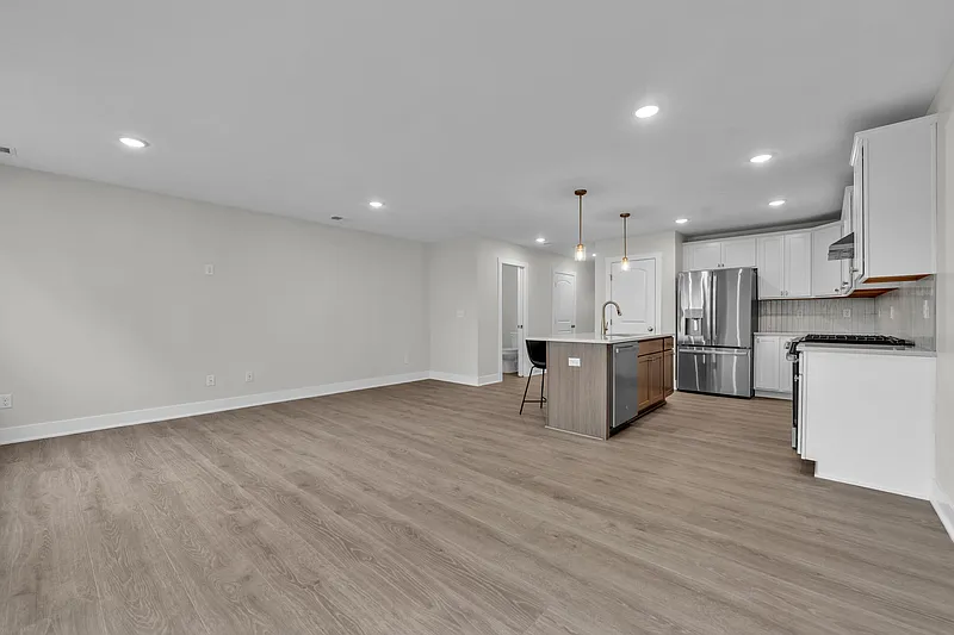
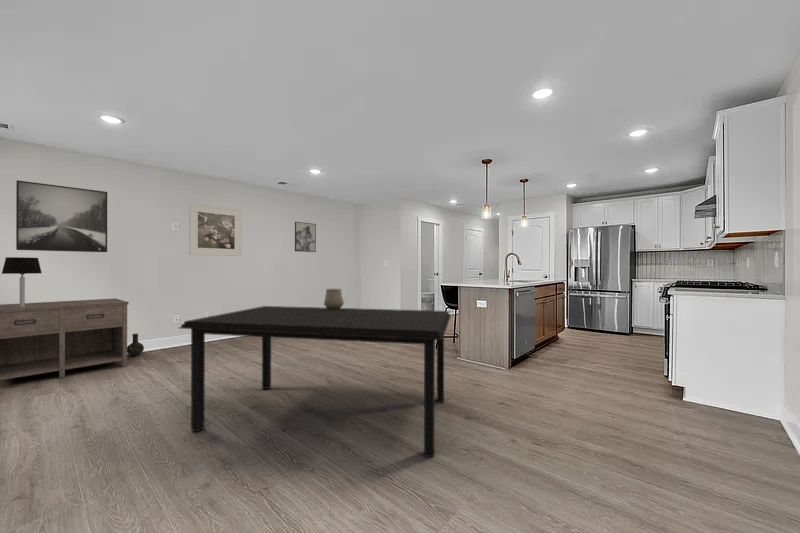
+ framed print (65, 218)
+ wall art (305, 237)
+ dining table (330, 339)
+ vase (135, 344)
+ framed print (216, 231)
+ ceramic cup (333, 298)
+ nightstand (58, 337)
+ table lamp (22, 282)
